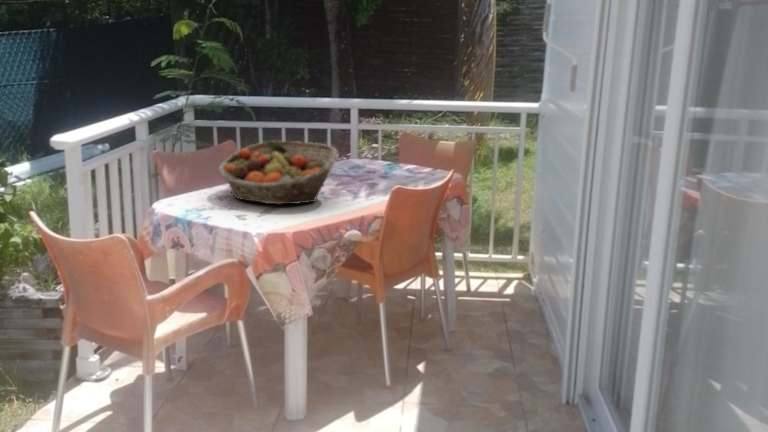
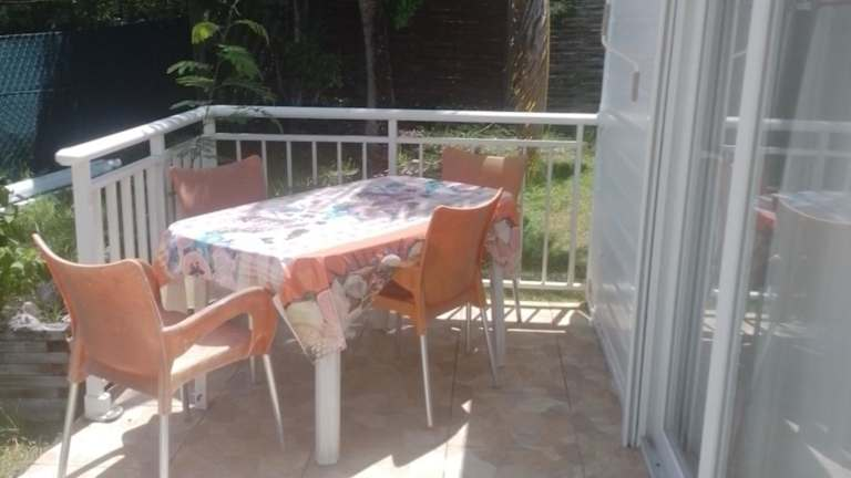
- fruit basket (278, 171)
